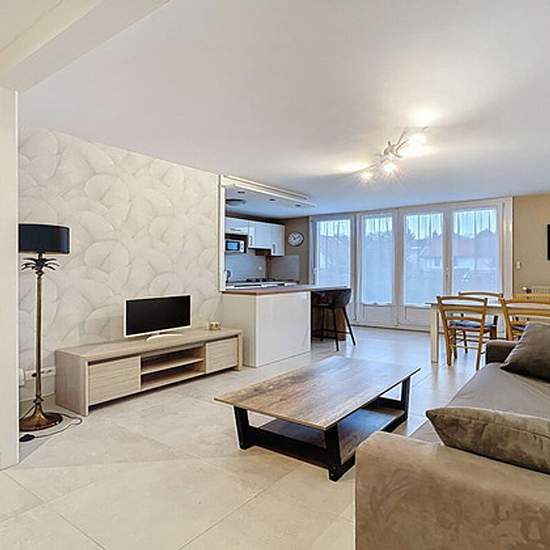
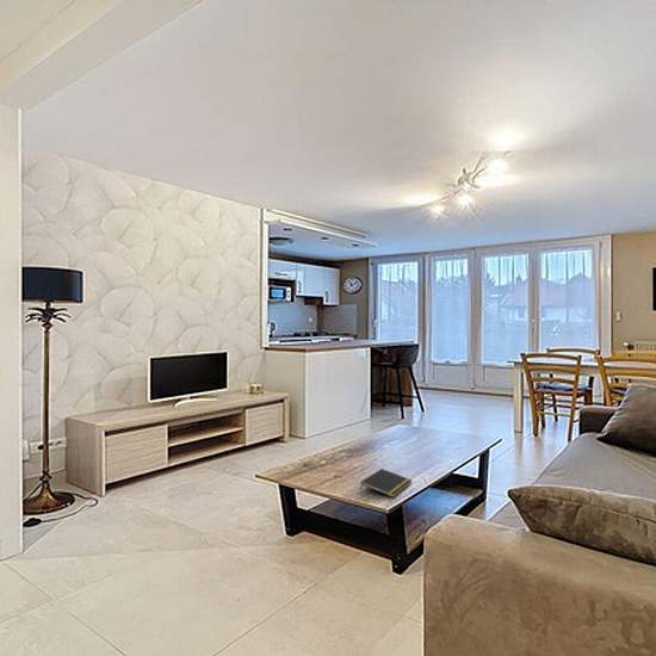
+ notepad (386, 482)
